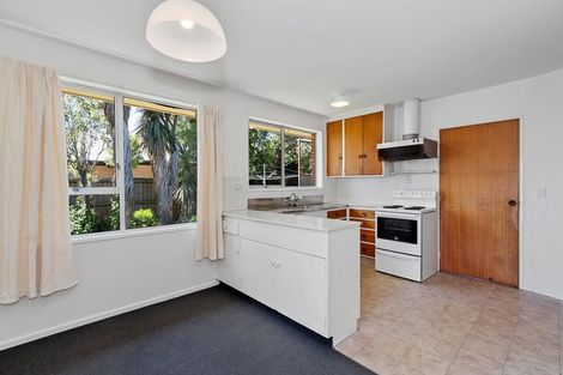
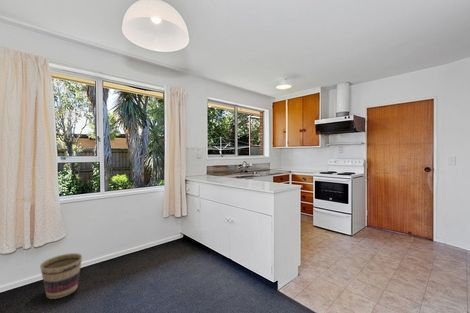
+ basket (62, 275)
